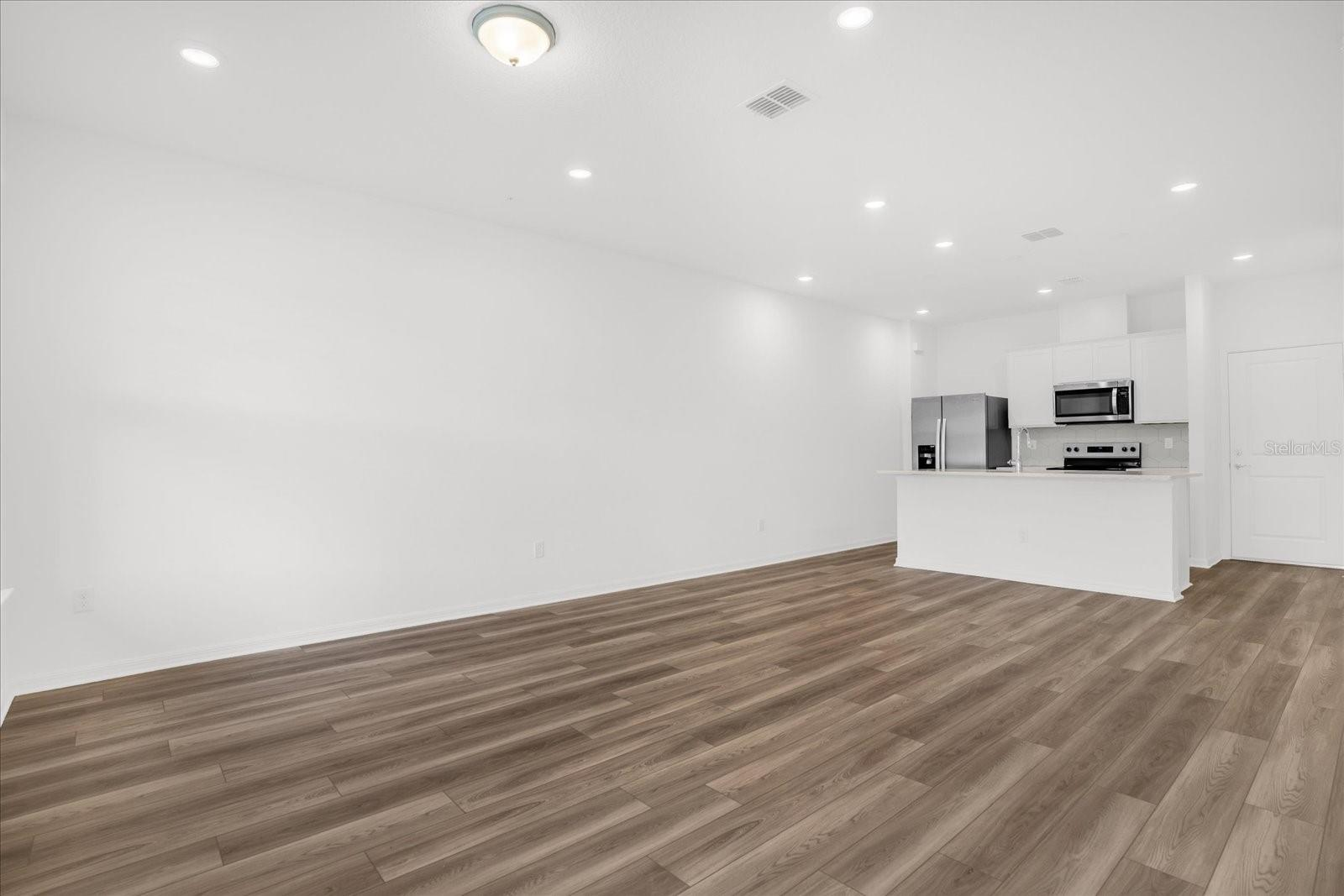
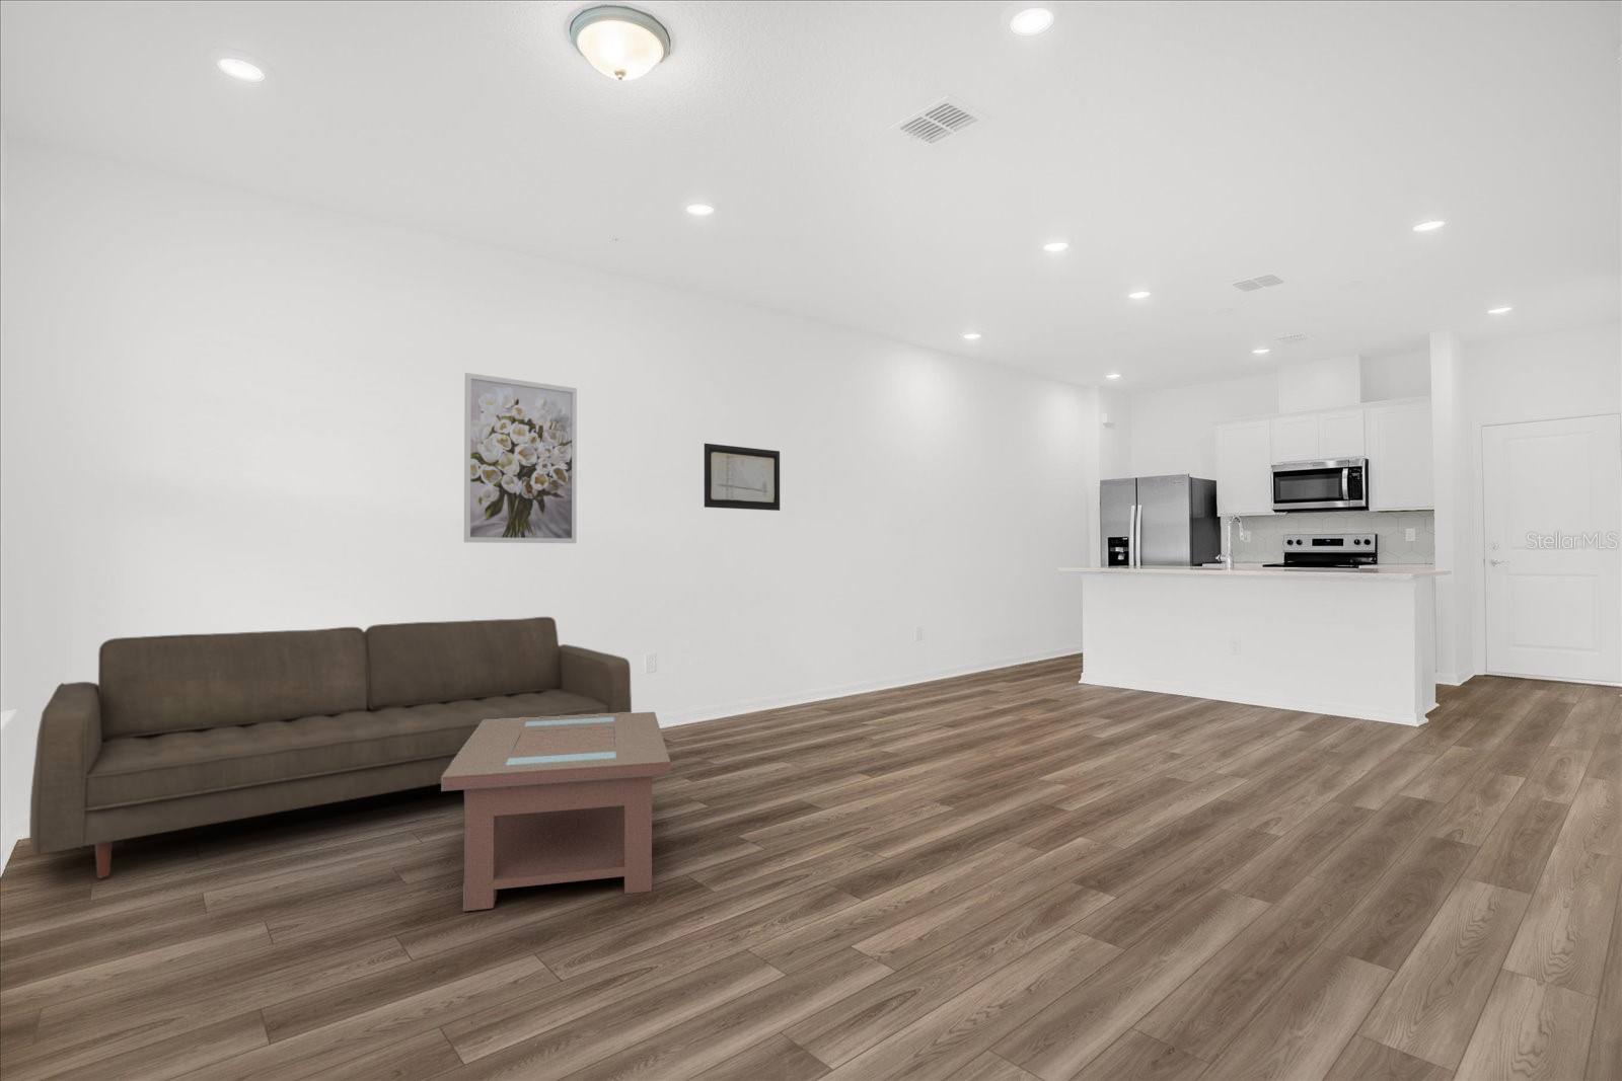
+ coffee table (566, 796)
+ wall art (743, 478)
+ sofa (373, 713)
+ wall art (523, 461)
